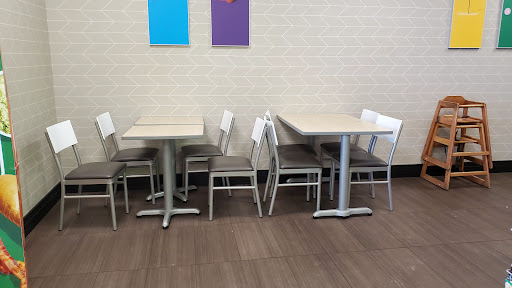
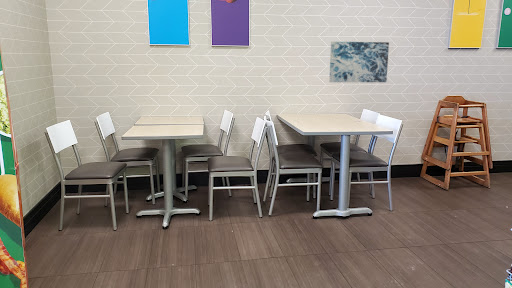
+ wall art (359, 62)
